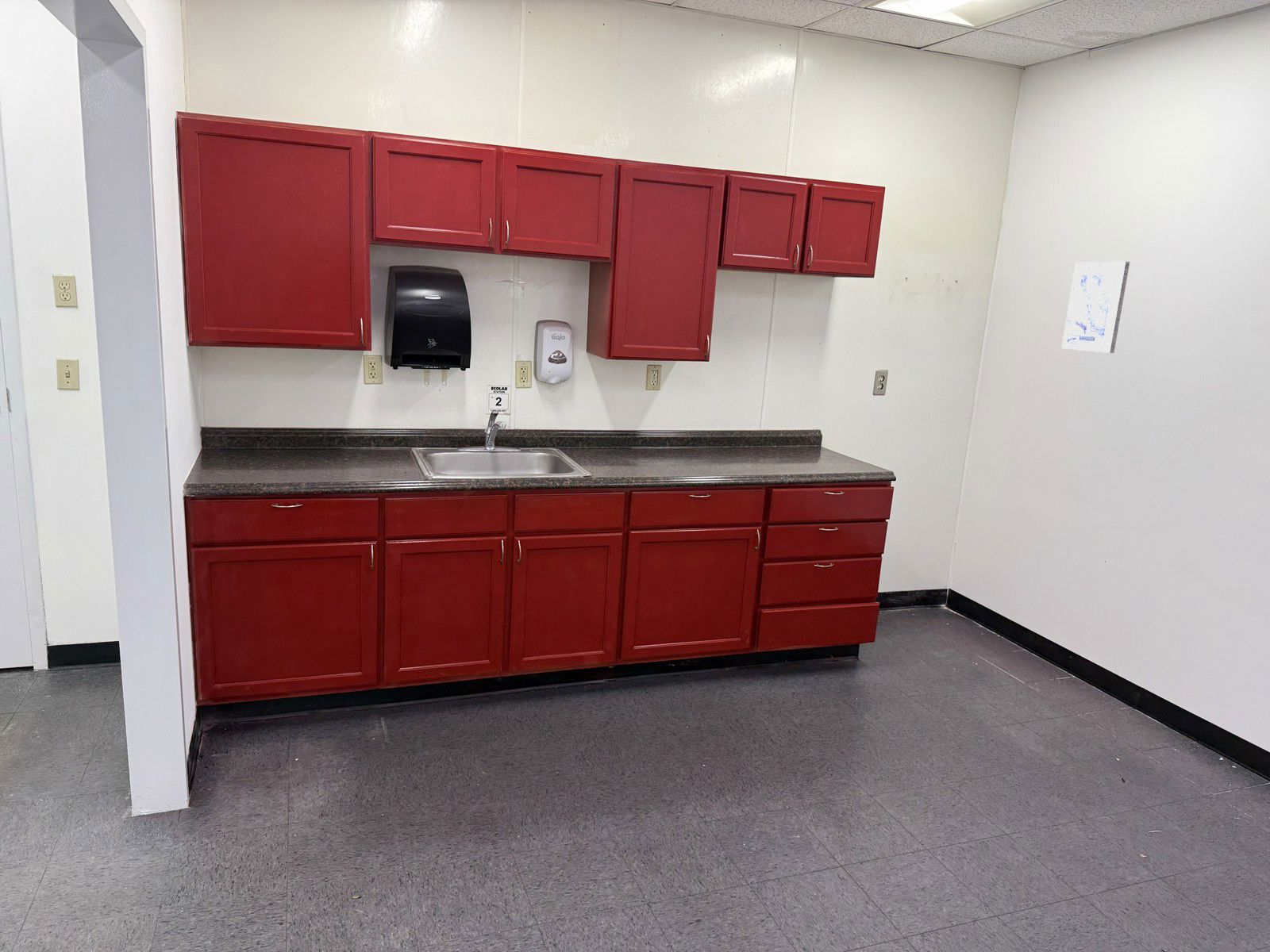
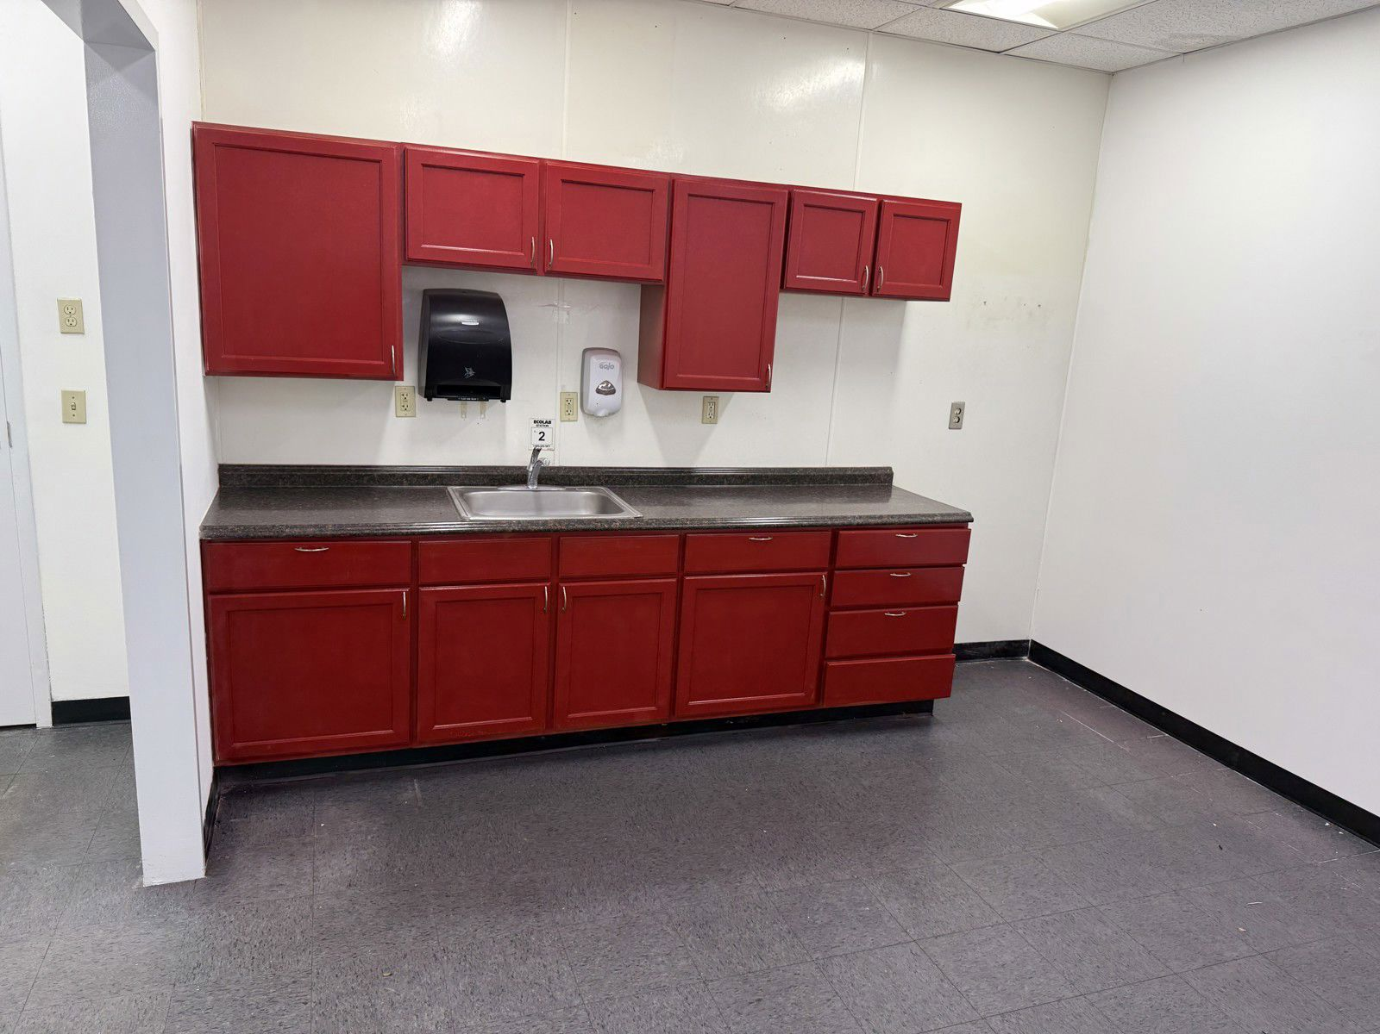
- wall art (1094, 306)
